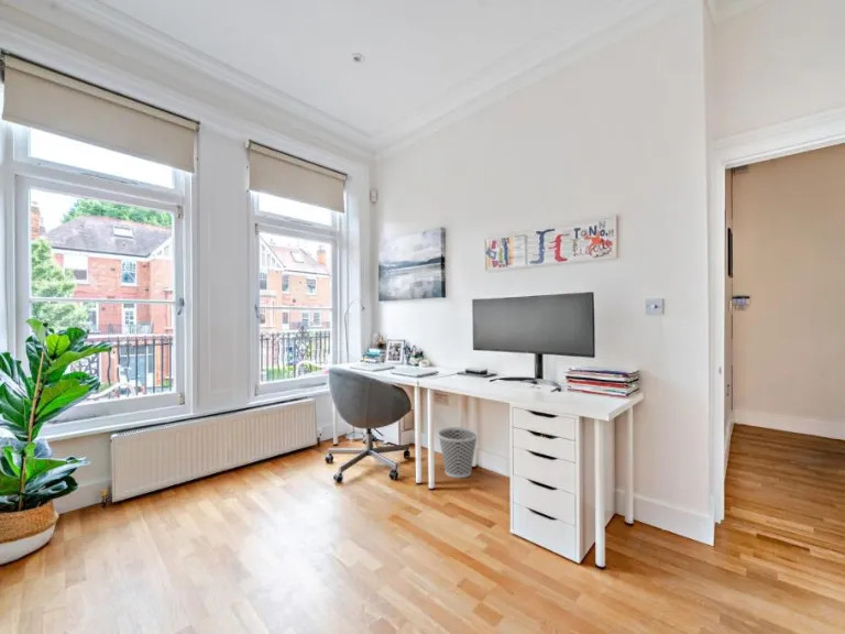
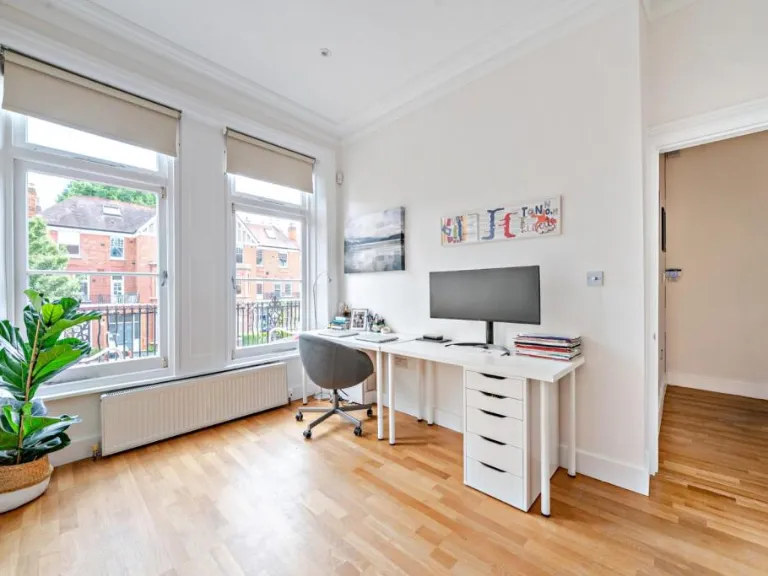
- wastebasket (458, 452)
